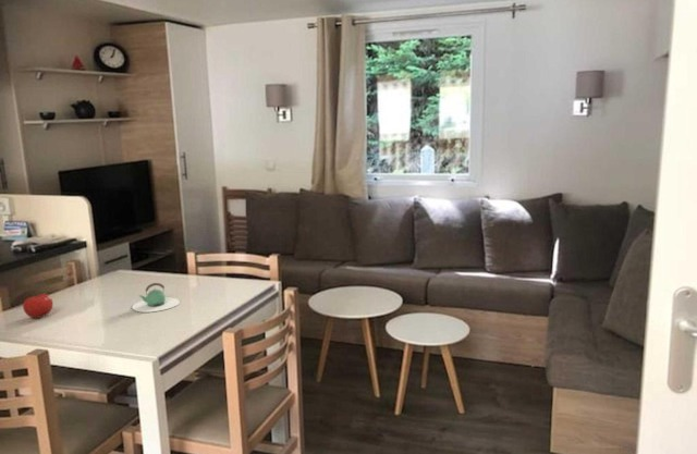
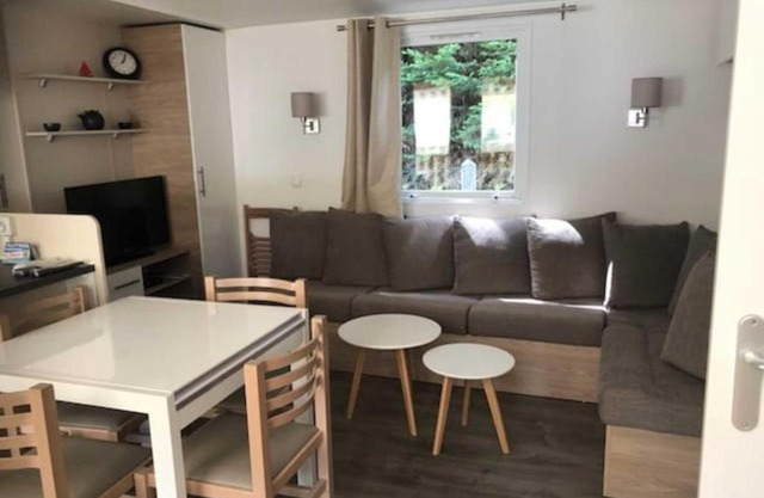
- fruit (37, 304)
- teapot (155, 293)
